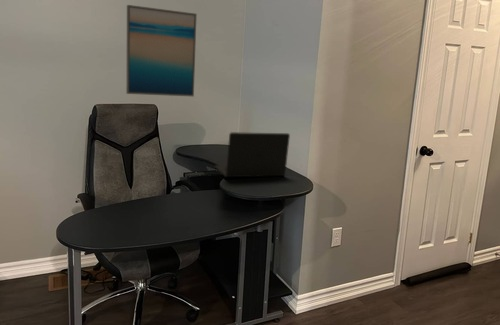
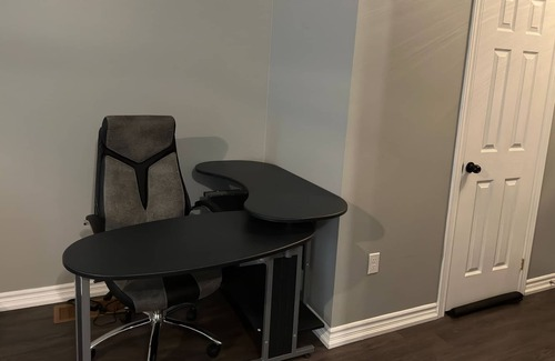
- laptop (250, 151)
- wall art (161, 53)
